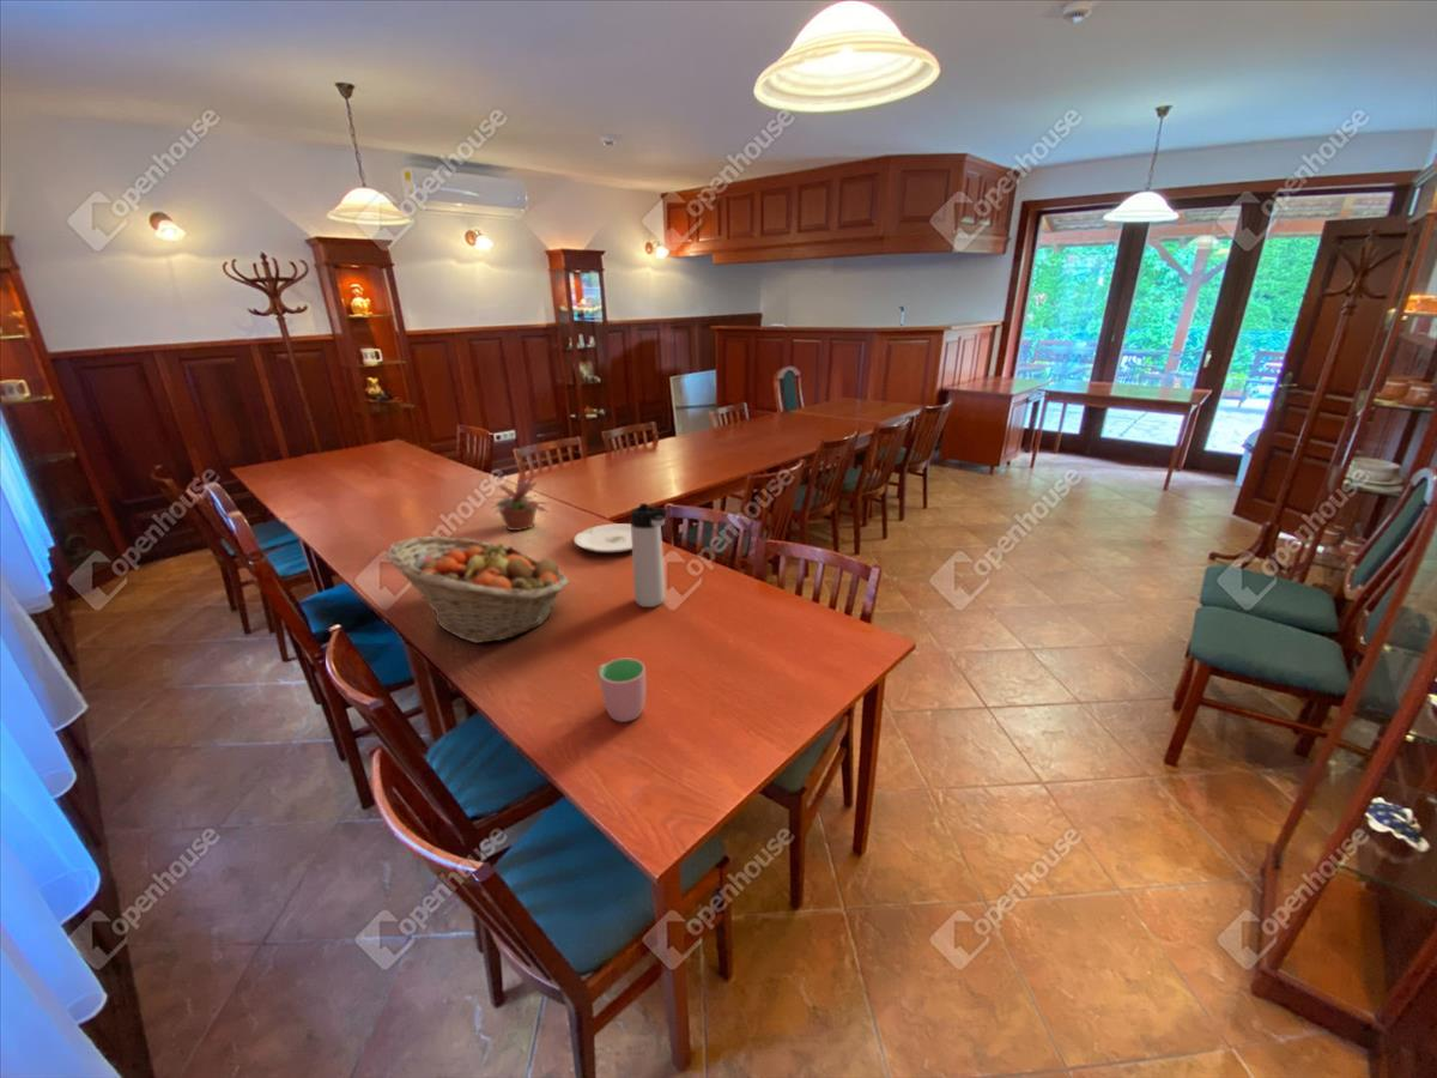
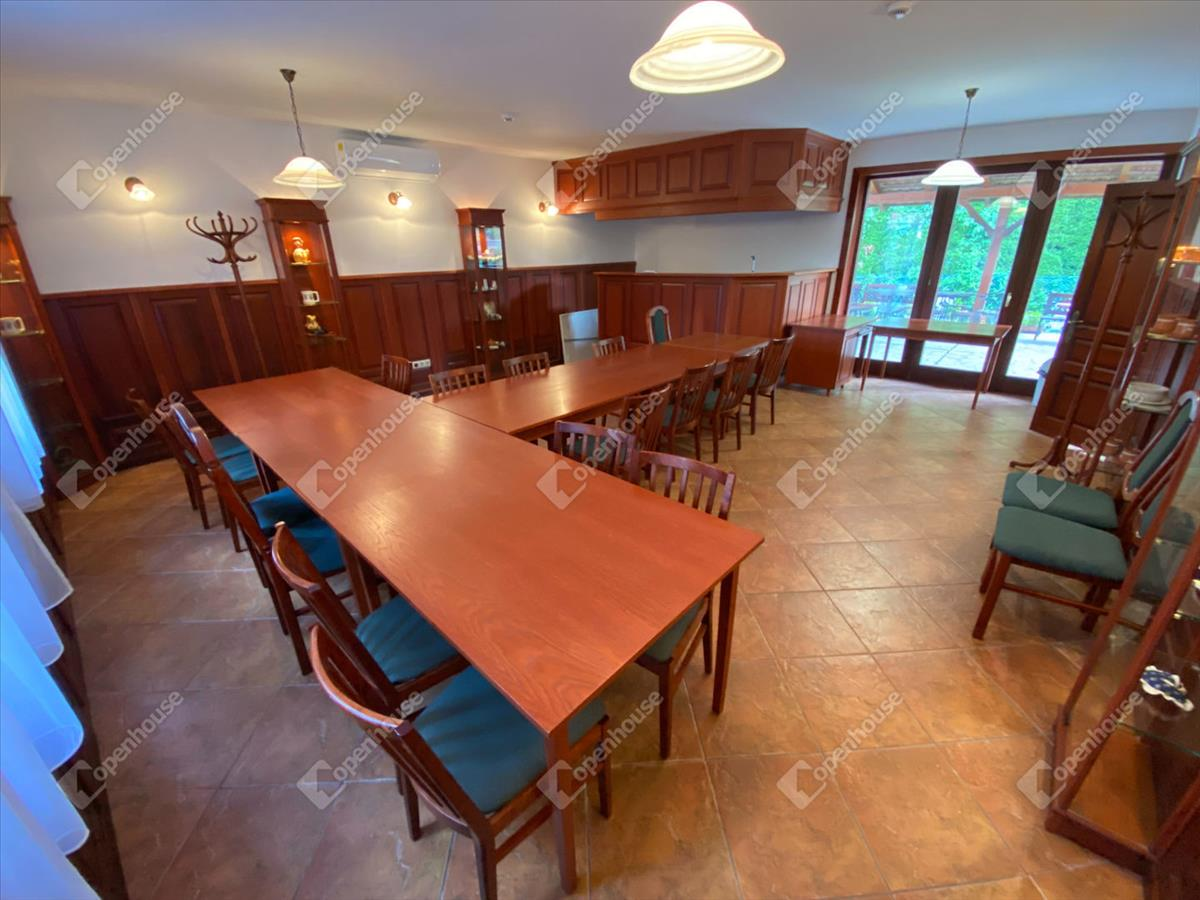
- potted plant (517, 498)
- cup (619, 688)
- fruit basket (481, 577)
- plate (614, 539)
- thermos bottle (651, 556)
